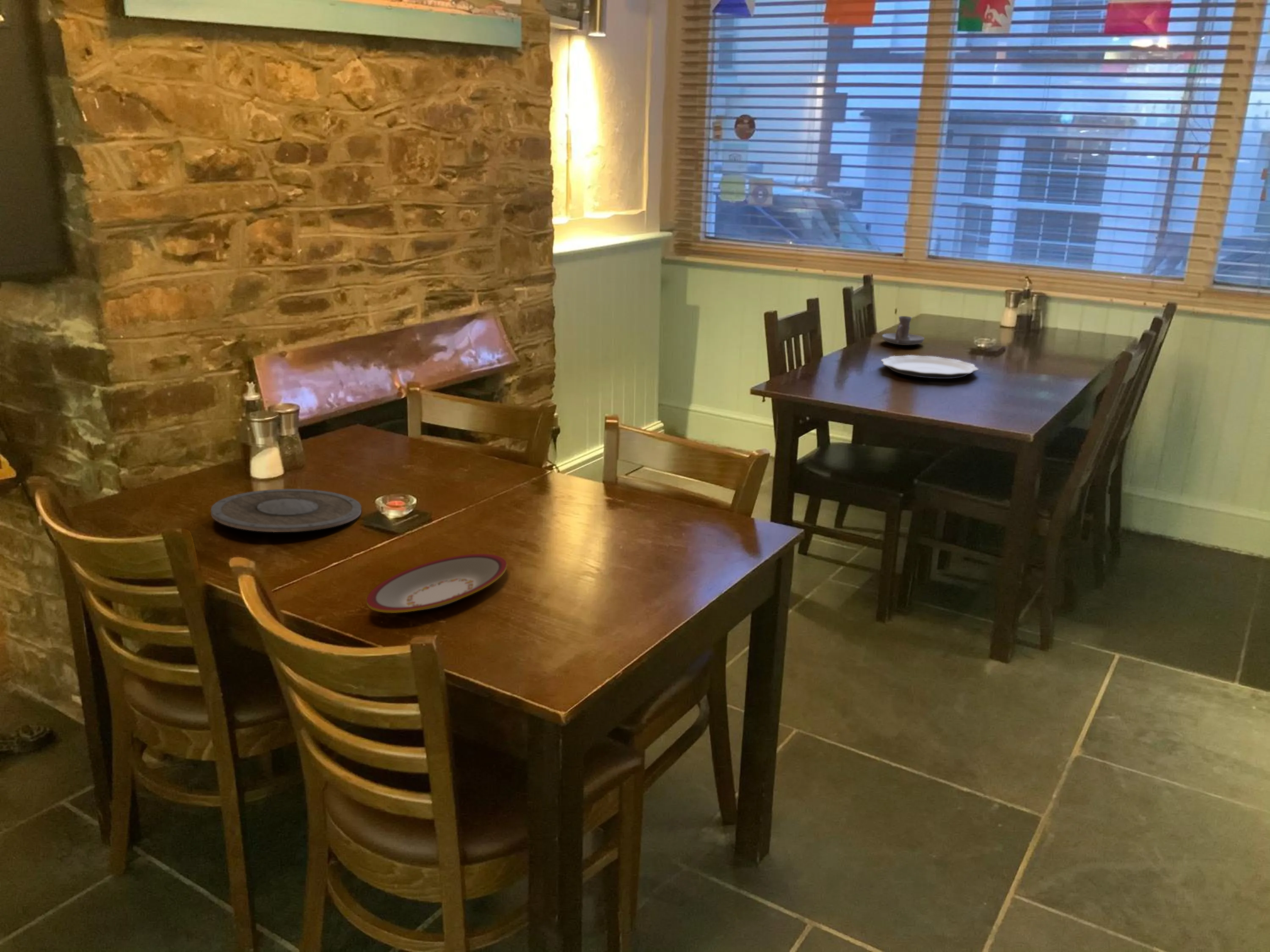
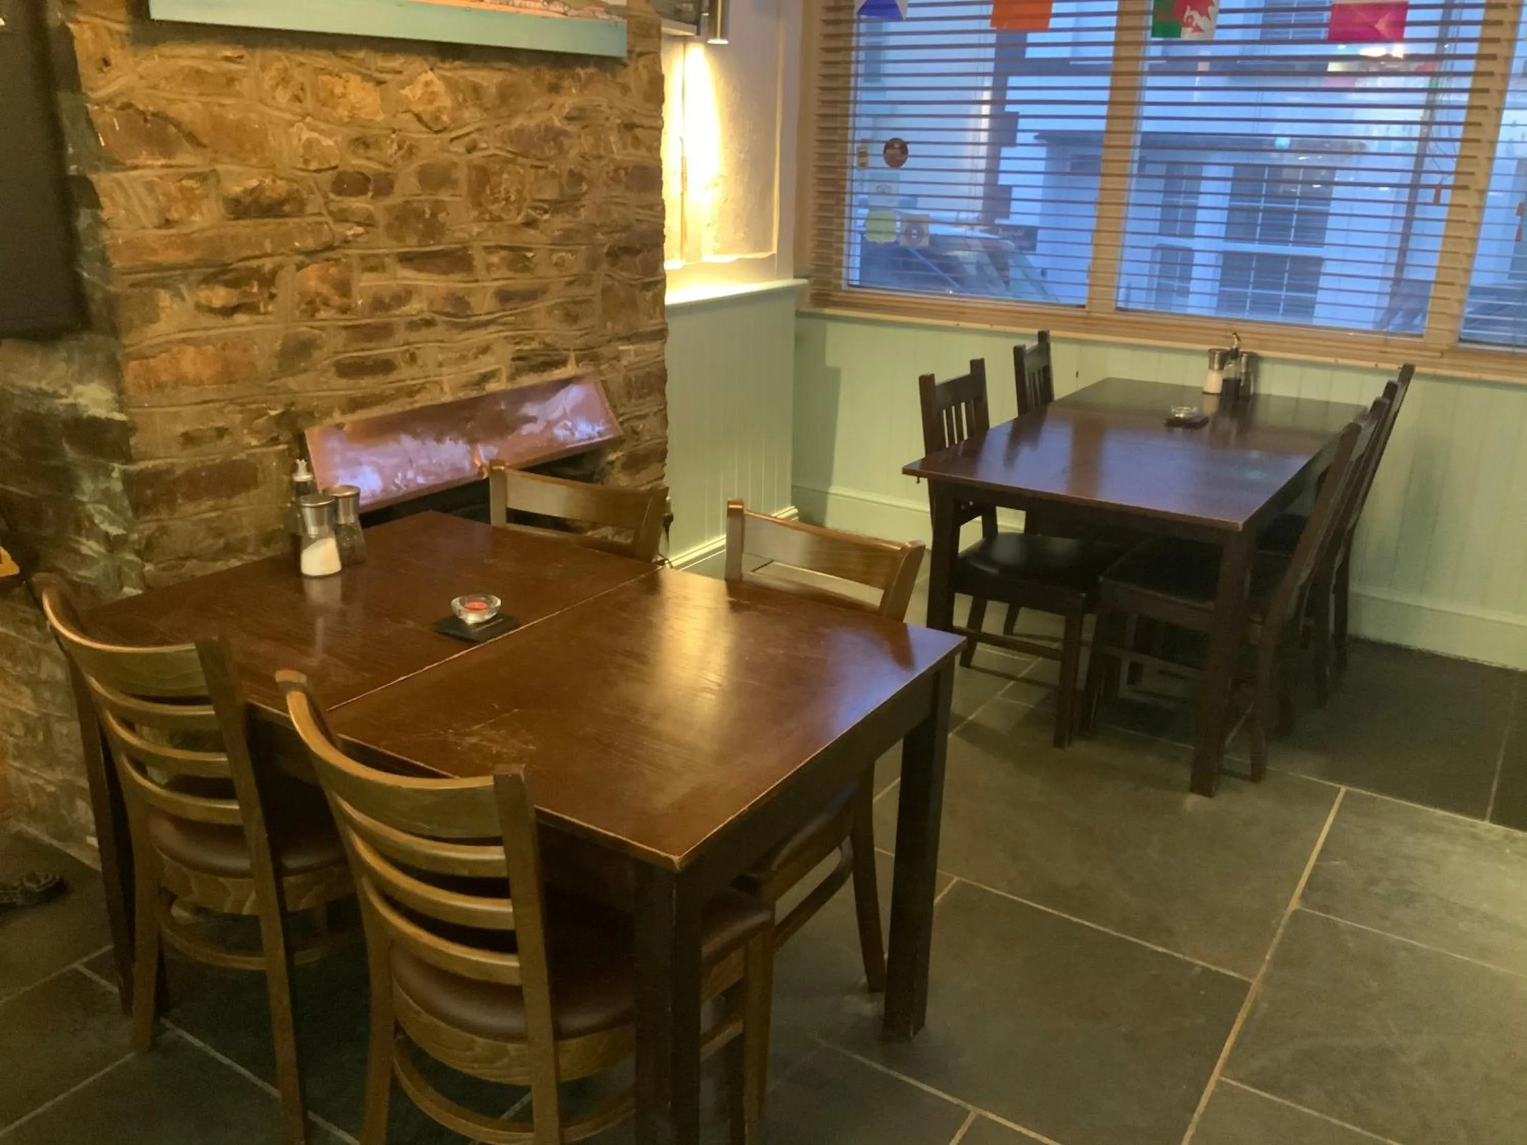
- plate (440, 587)
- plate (287, 508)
- candle holder (903, 331)
- plate (928, 367)
